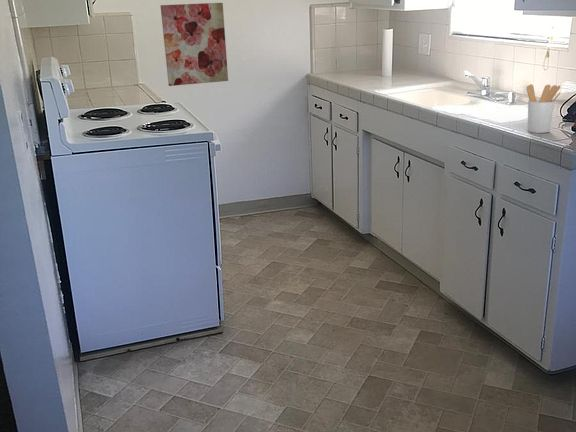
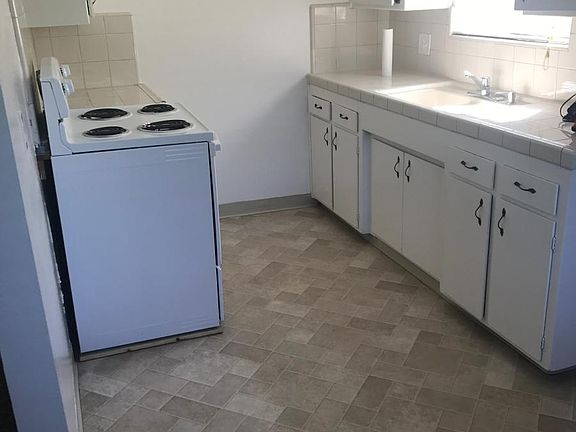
- utensil holder (543, 107)
- wall art (195, 44)
